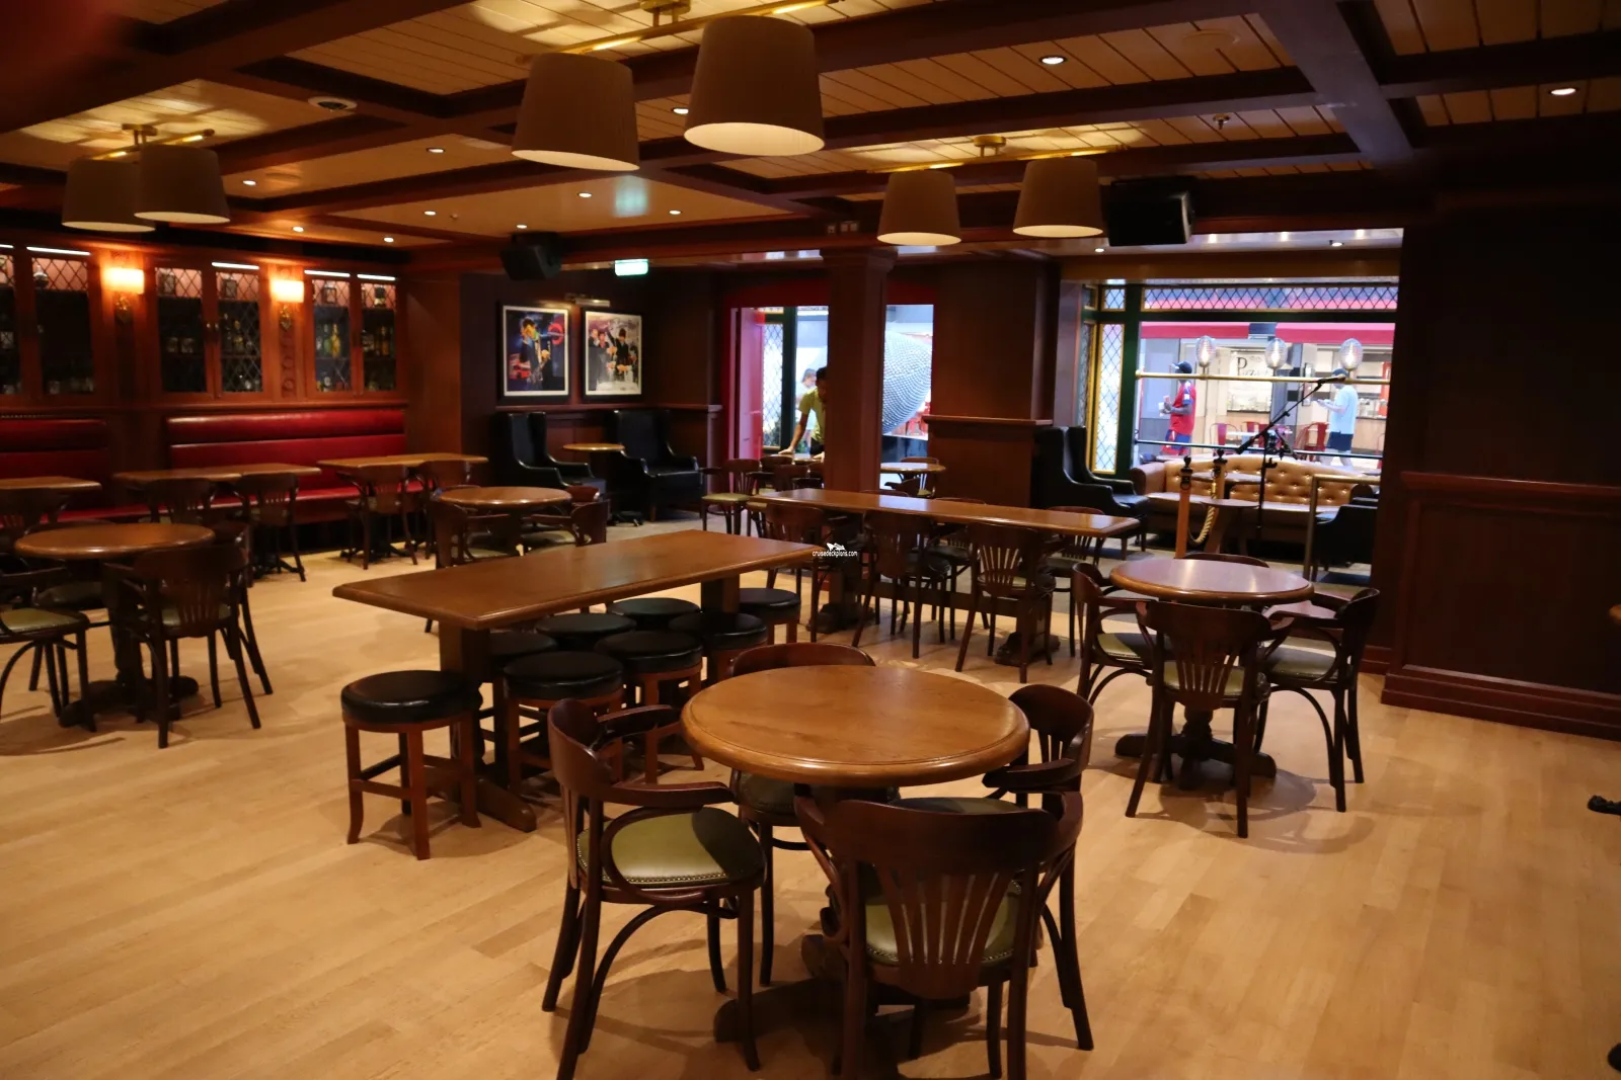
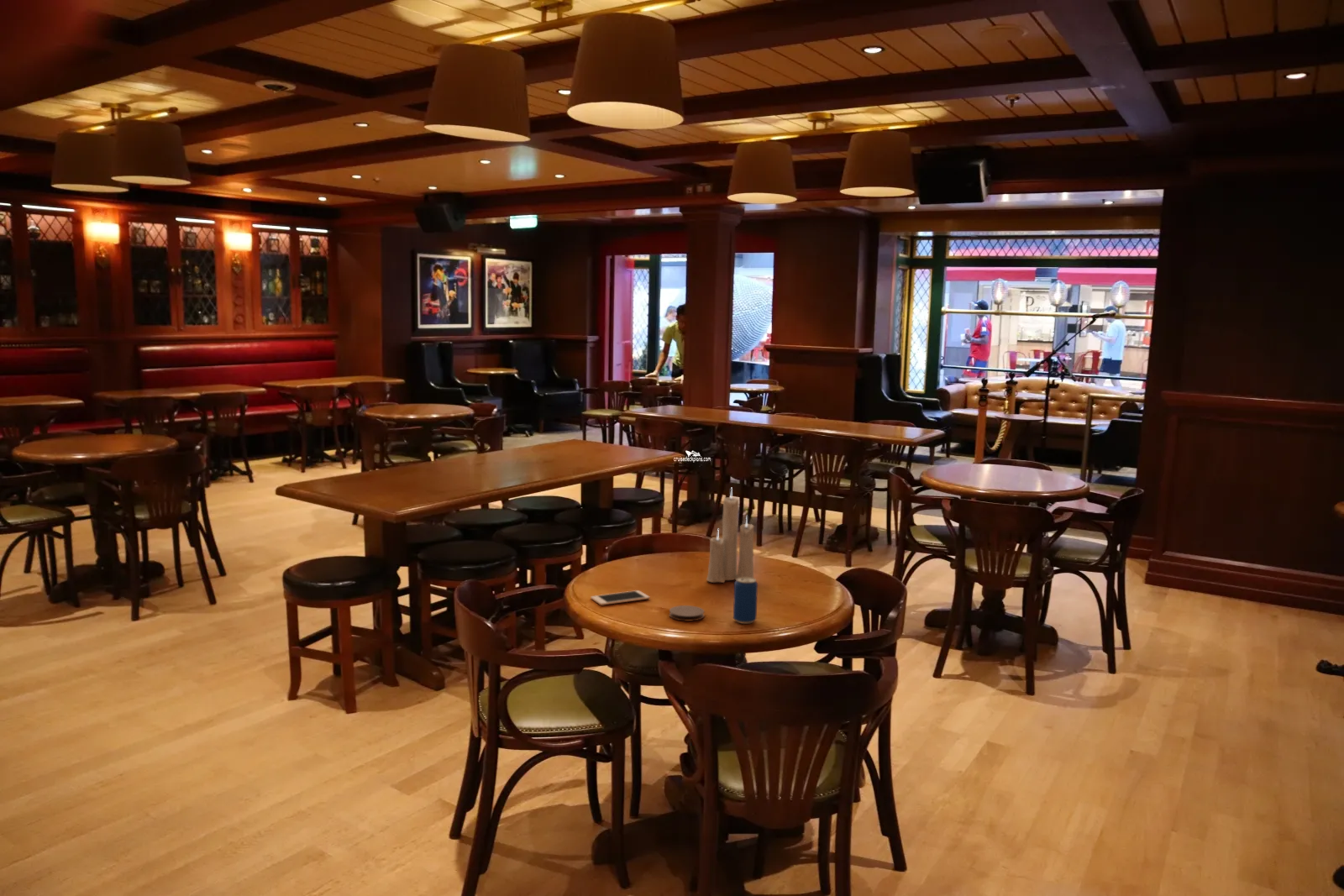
+ coaster (686, 613)
+ beverage can (745, 600)
+ candle (731, 532)
+ cell phone (620, 597)
